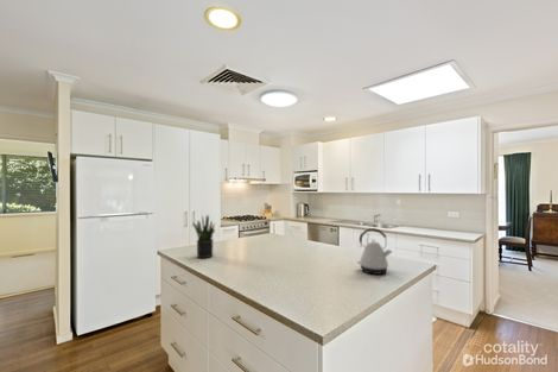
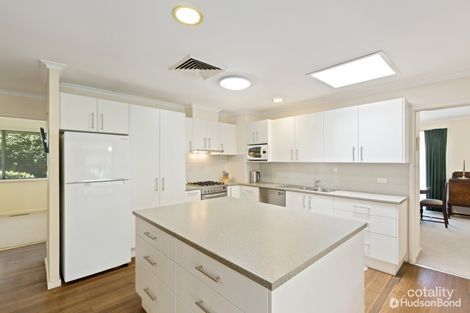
- kettle (374, 250)
- potted plant (203, 235)
